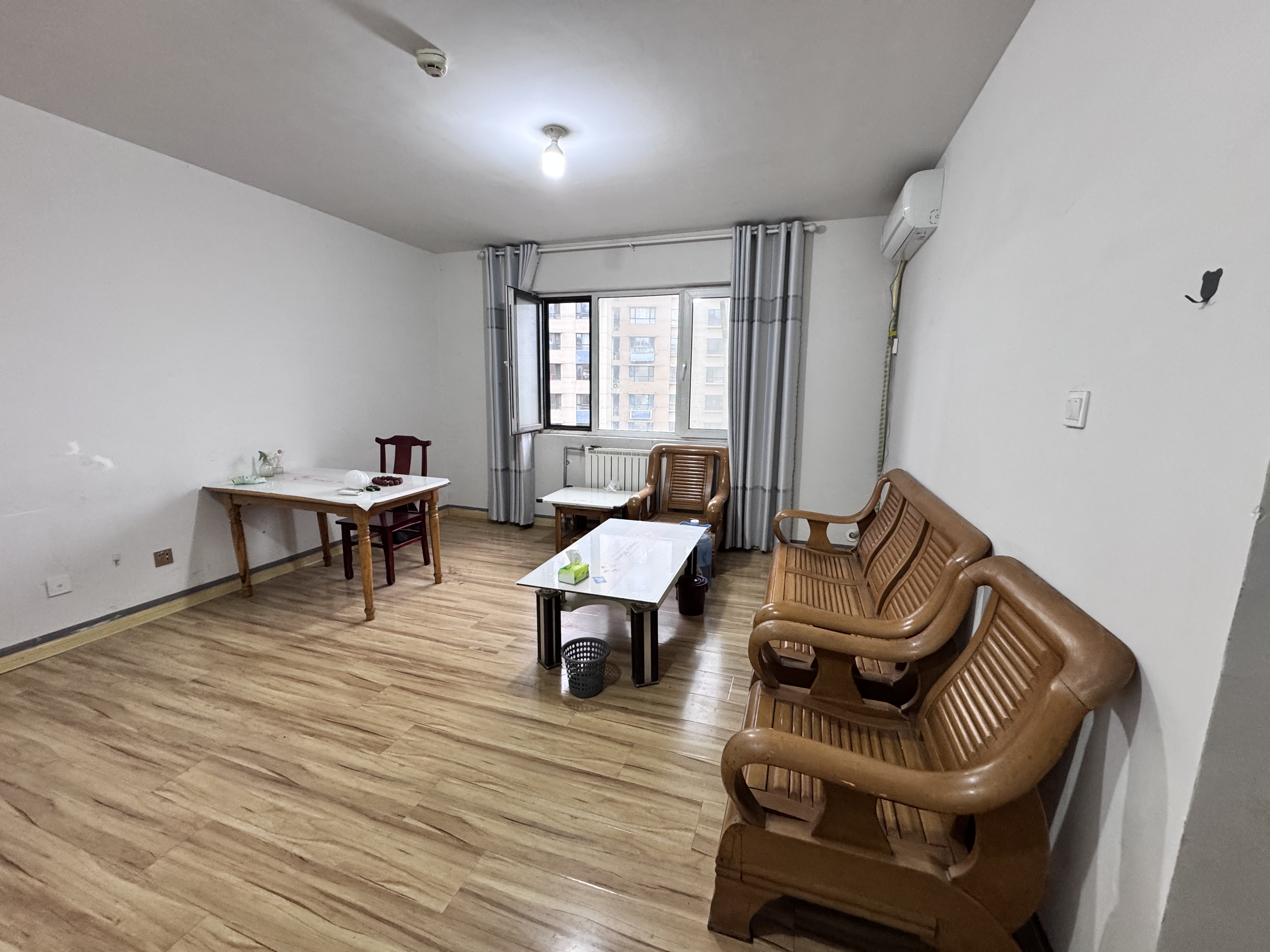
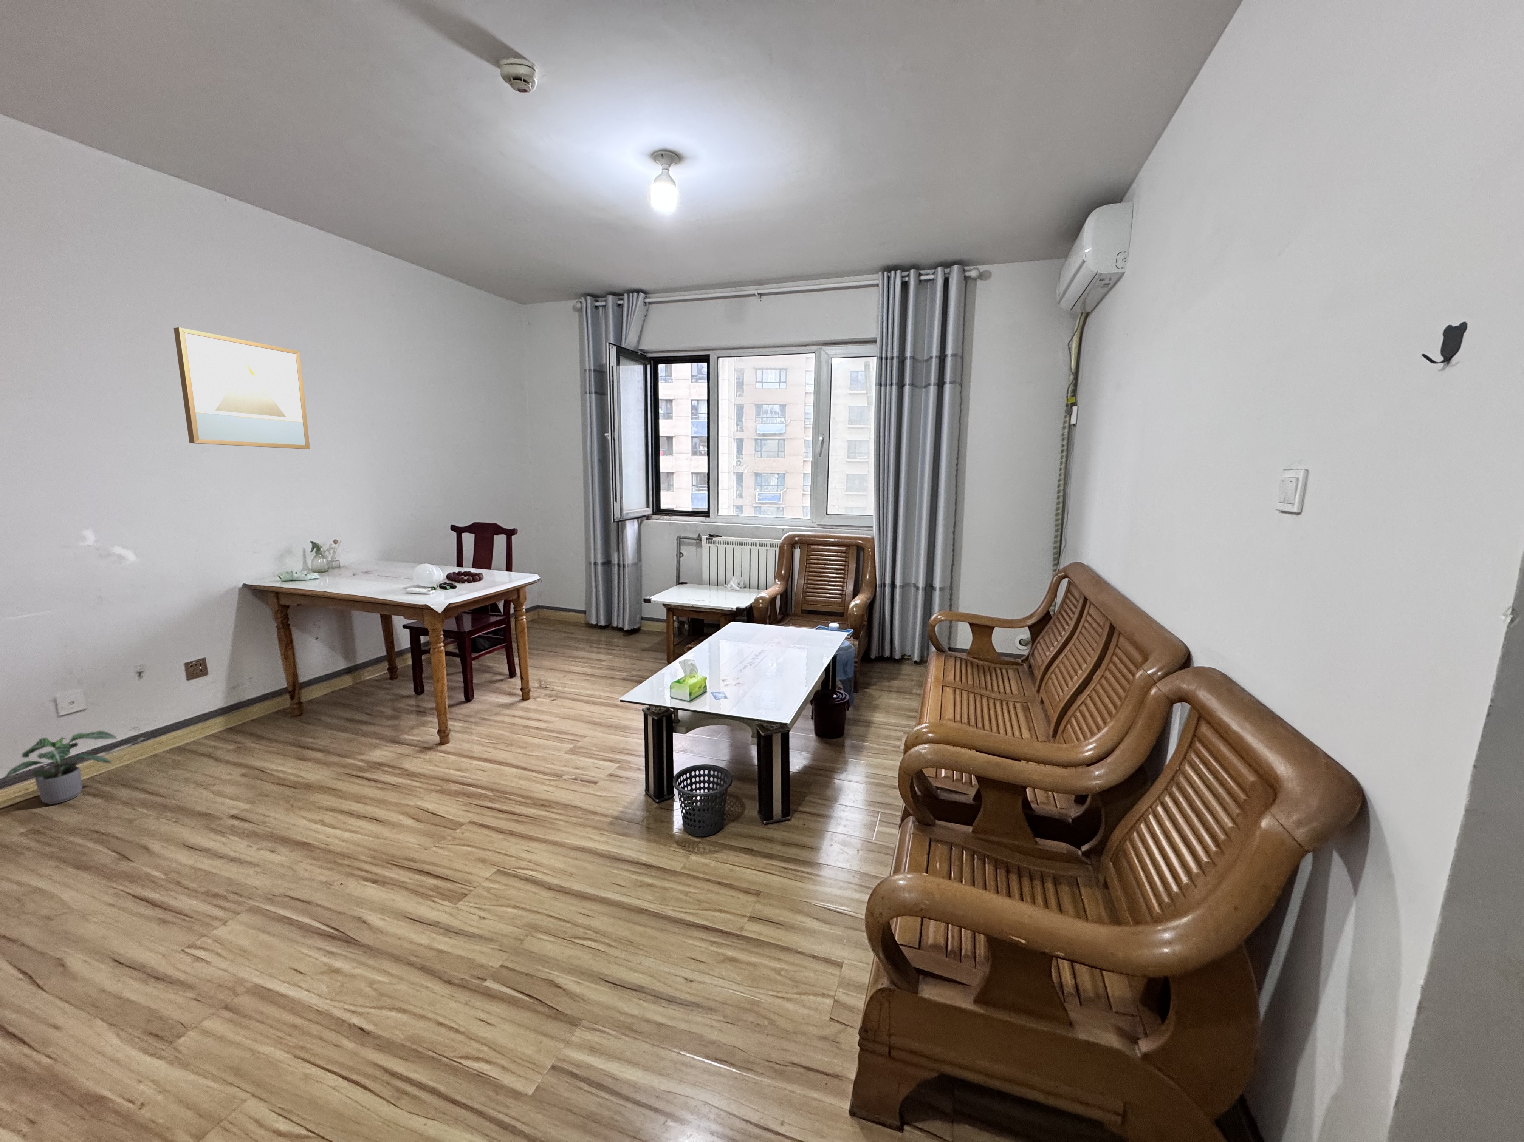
+ potted plant (64, 767)
+ wall art (248, 393)
